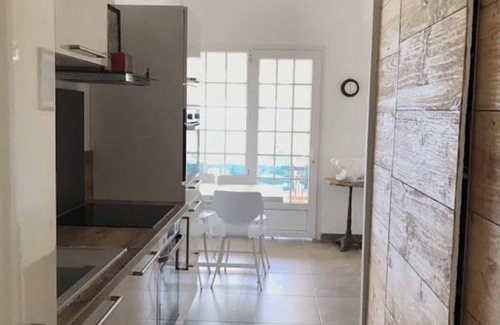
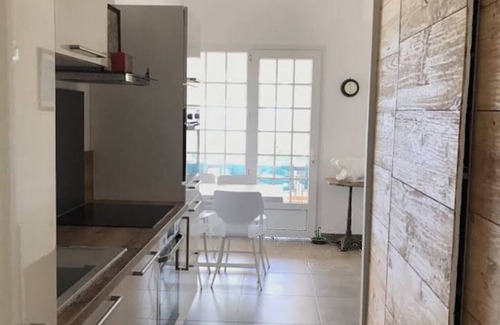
+ terrarium (318, 229)
